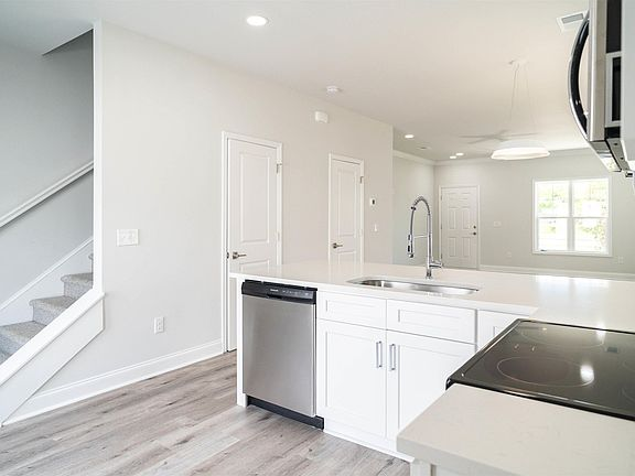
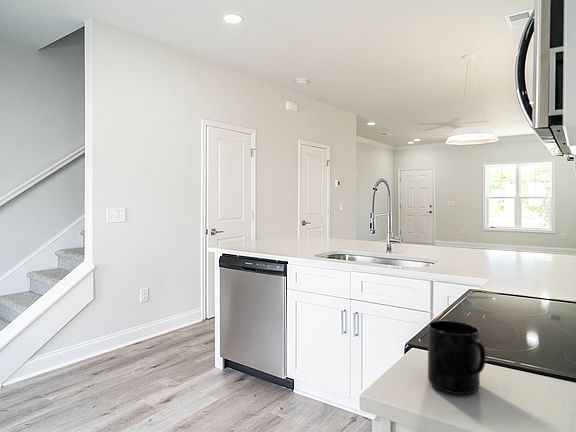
+ mug (458, 358)
